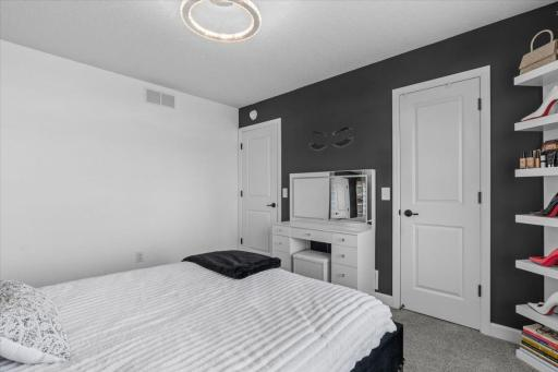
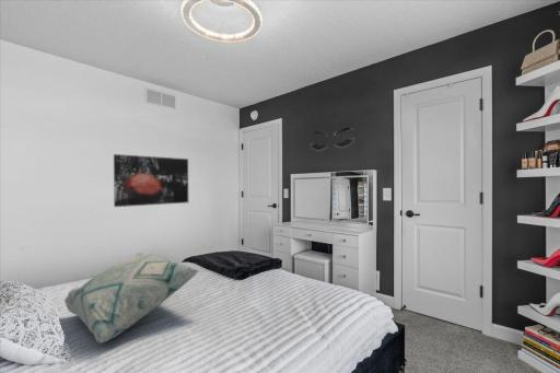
+ decorative pillow (132, 289)
+ wall art (154, 180)
